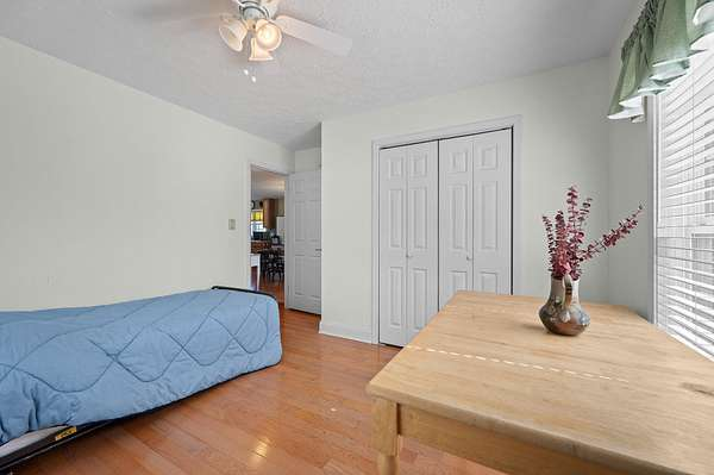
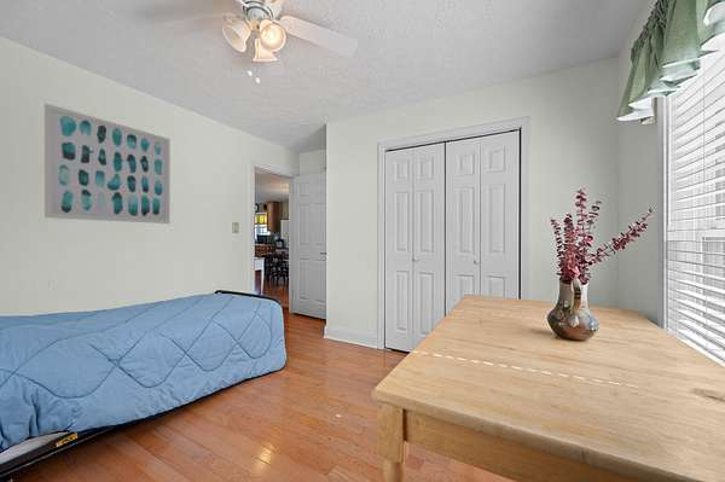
+ wall art (116, 172)
